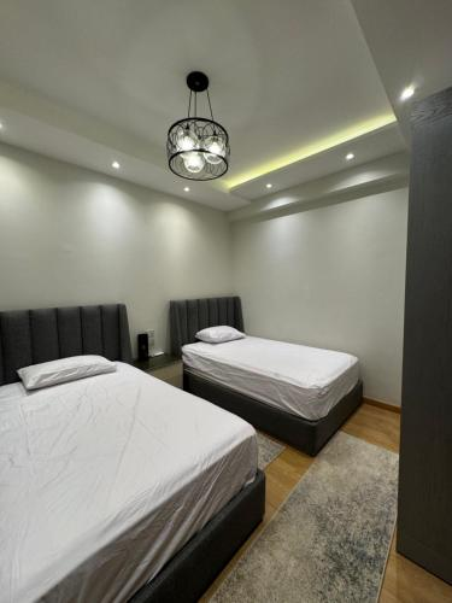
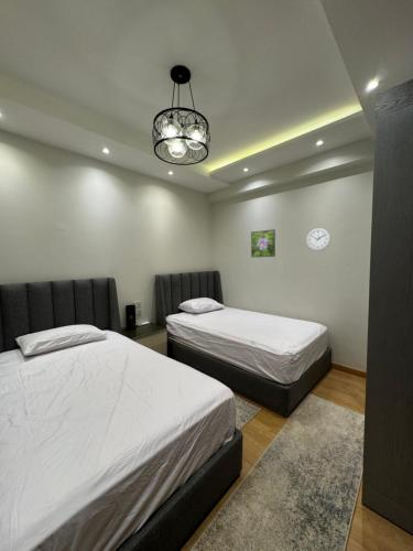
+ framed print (262, 244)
+ wall clock (317, 239)
